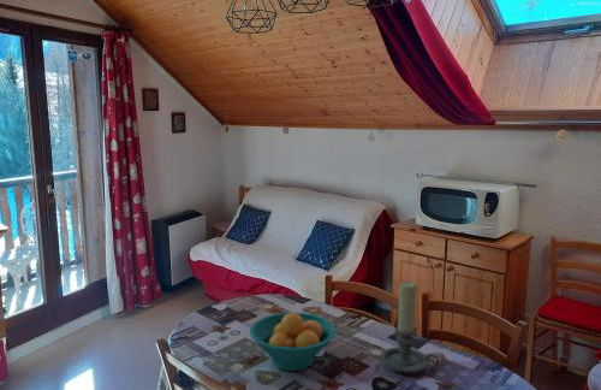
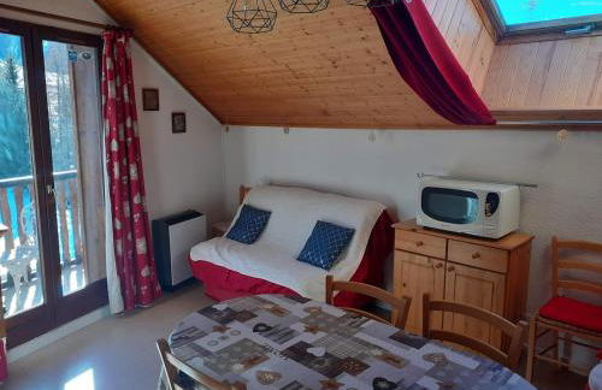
- fruit bowl (292, 337)
- candle holder (410, 324)
